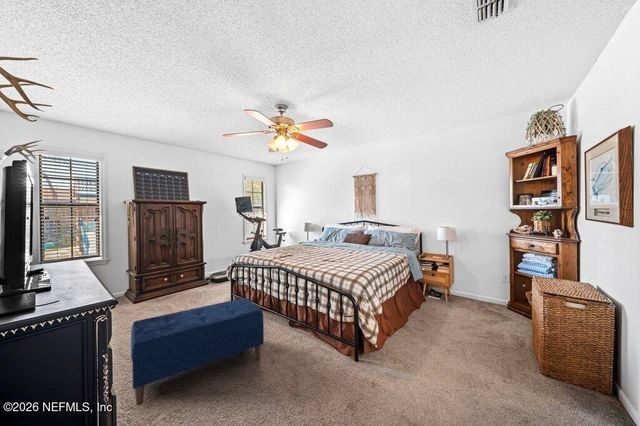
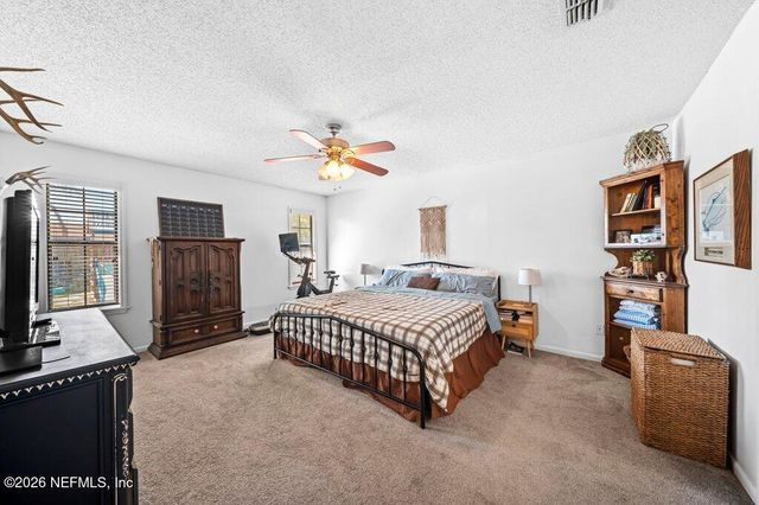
- bench (201, 341)
